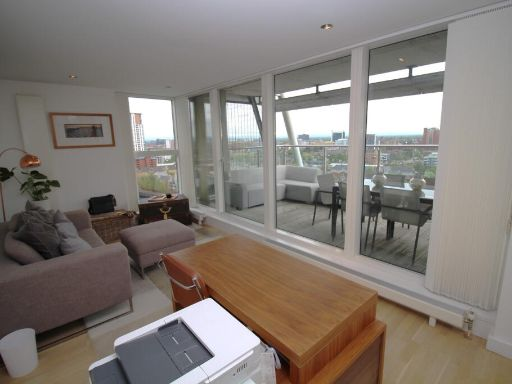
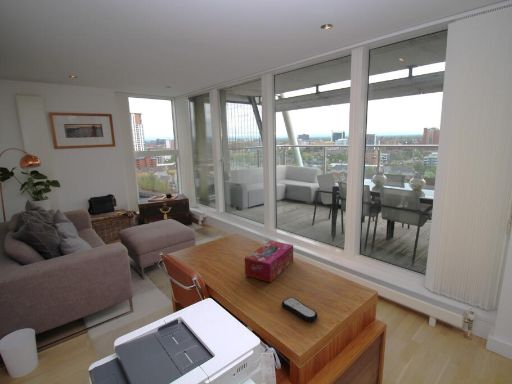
+ tissue box (270, 259)
+ remote control (299, 308)
